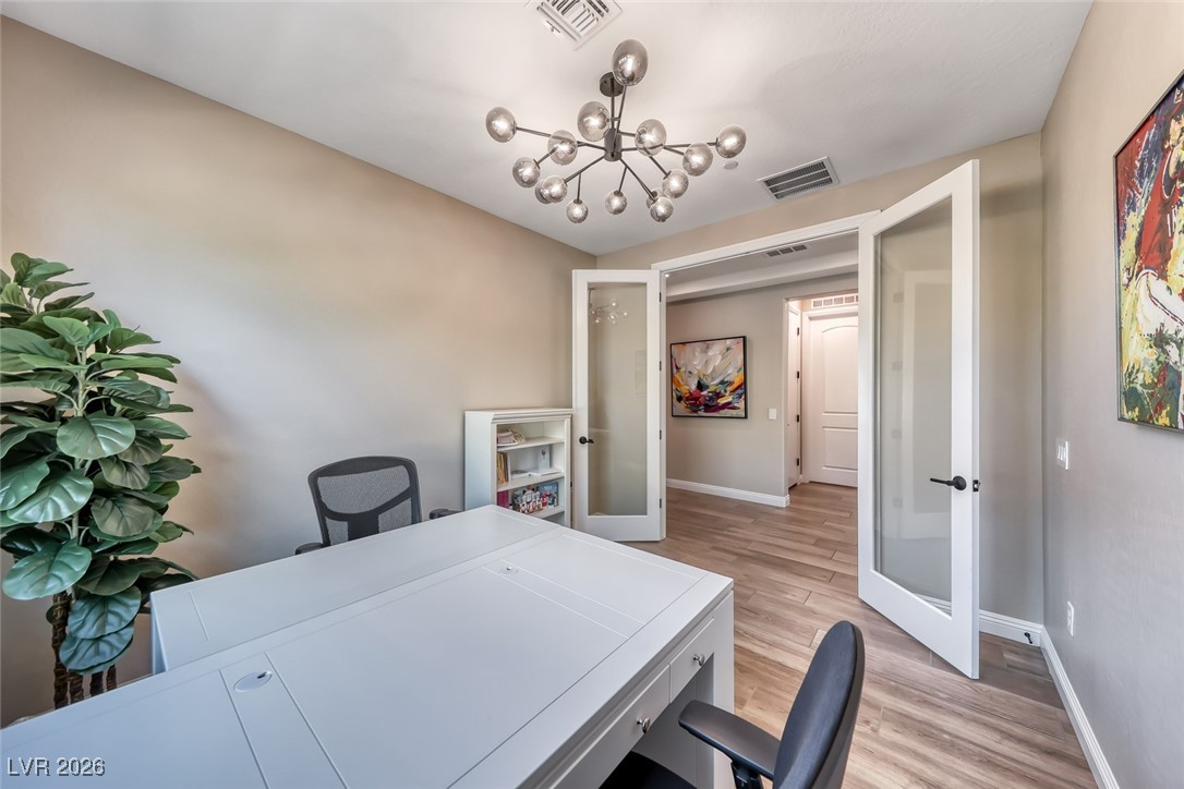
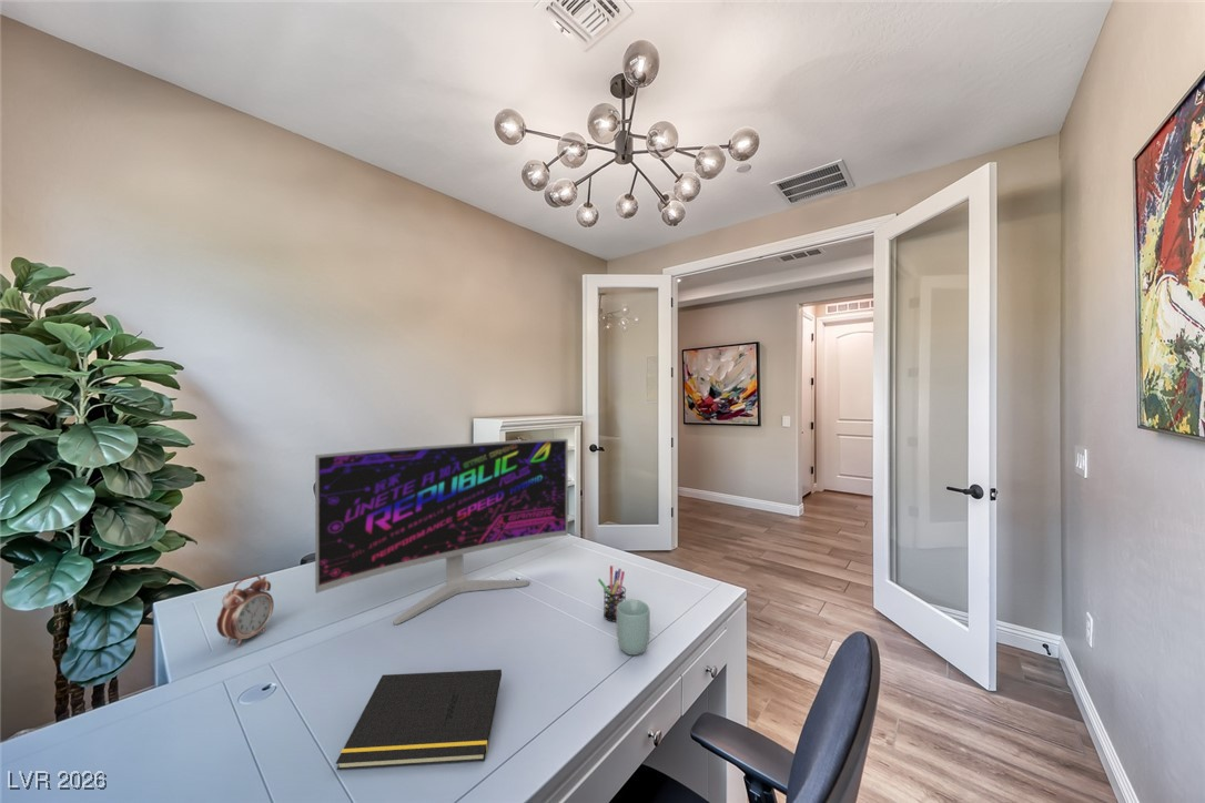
+ monitor (460, 519)
+ cup (632, 628)
+ alarm clock (246, 607)
+ pen holder (611, 592)
+ notepad (428, 713)
